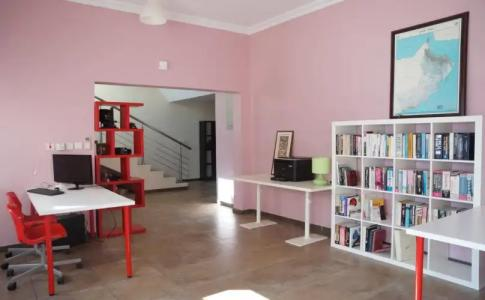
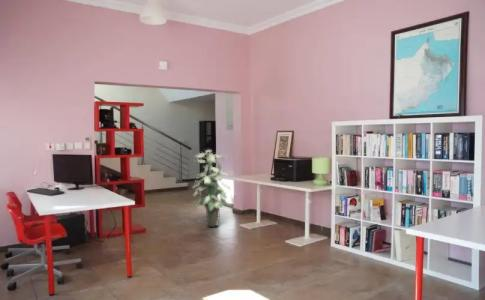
+ indoor plant (210, 187)
